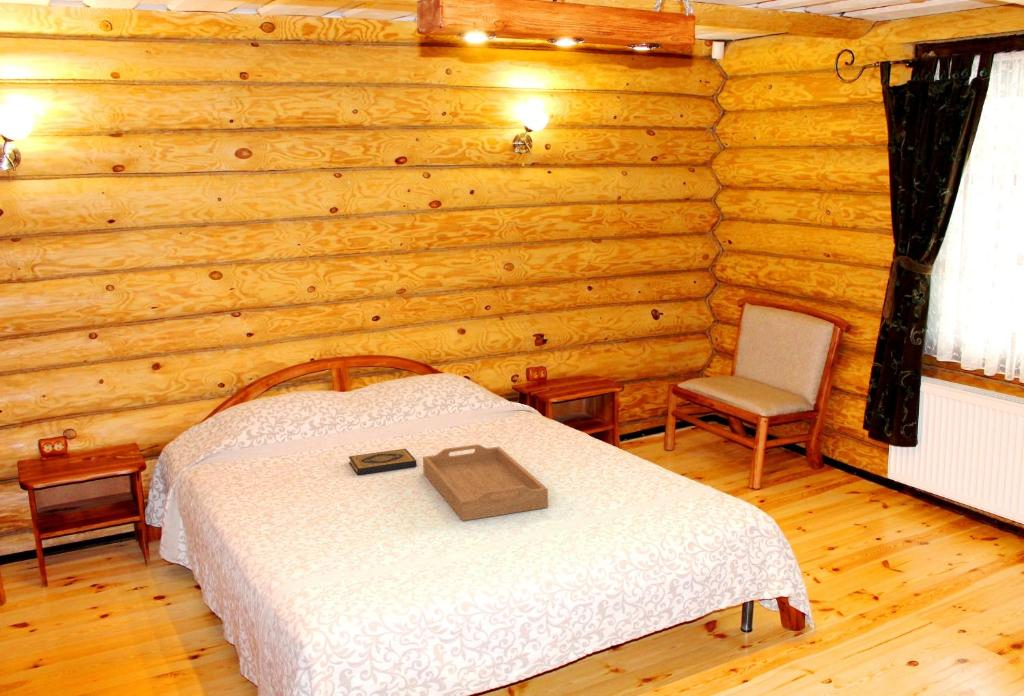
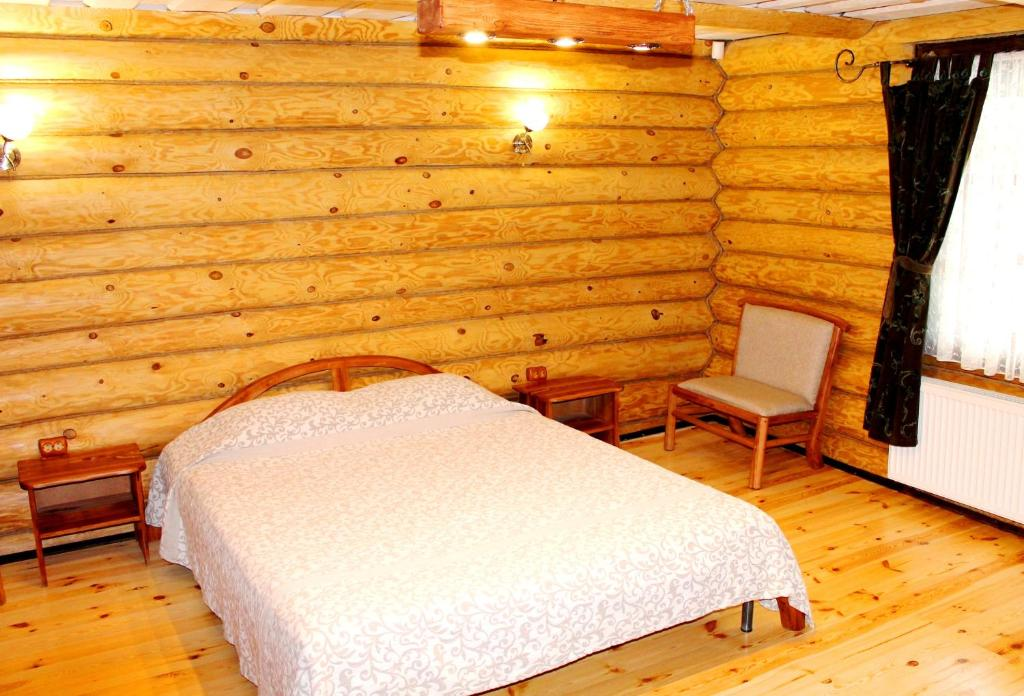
- serving tray (482, 478)
- hardback book (382, 461)
